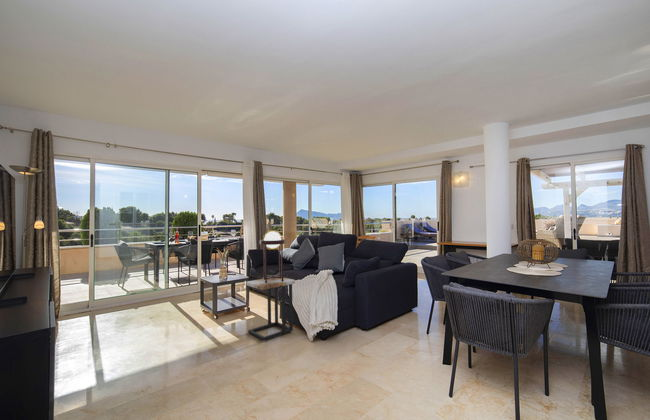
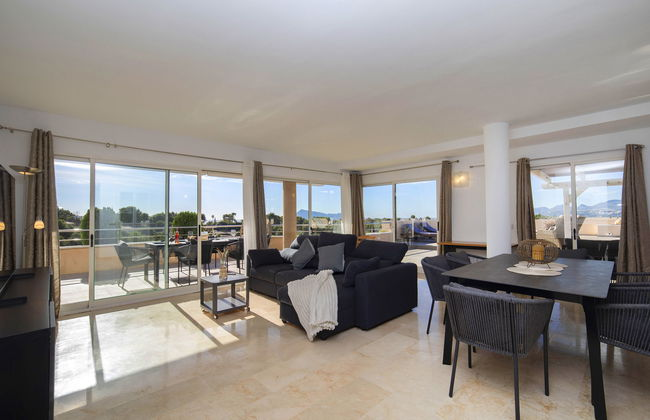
- side table (270, 306)
- table lamp (279, 255)
